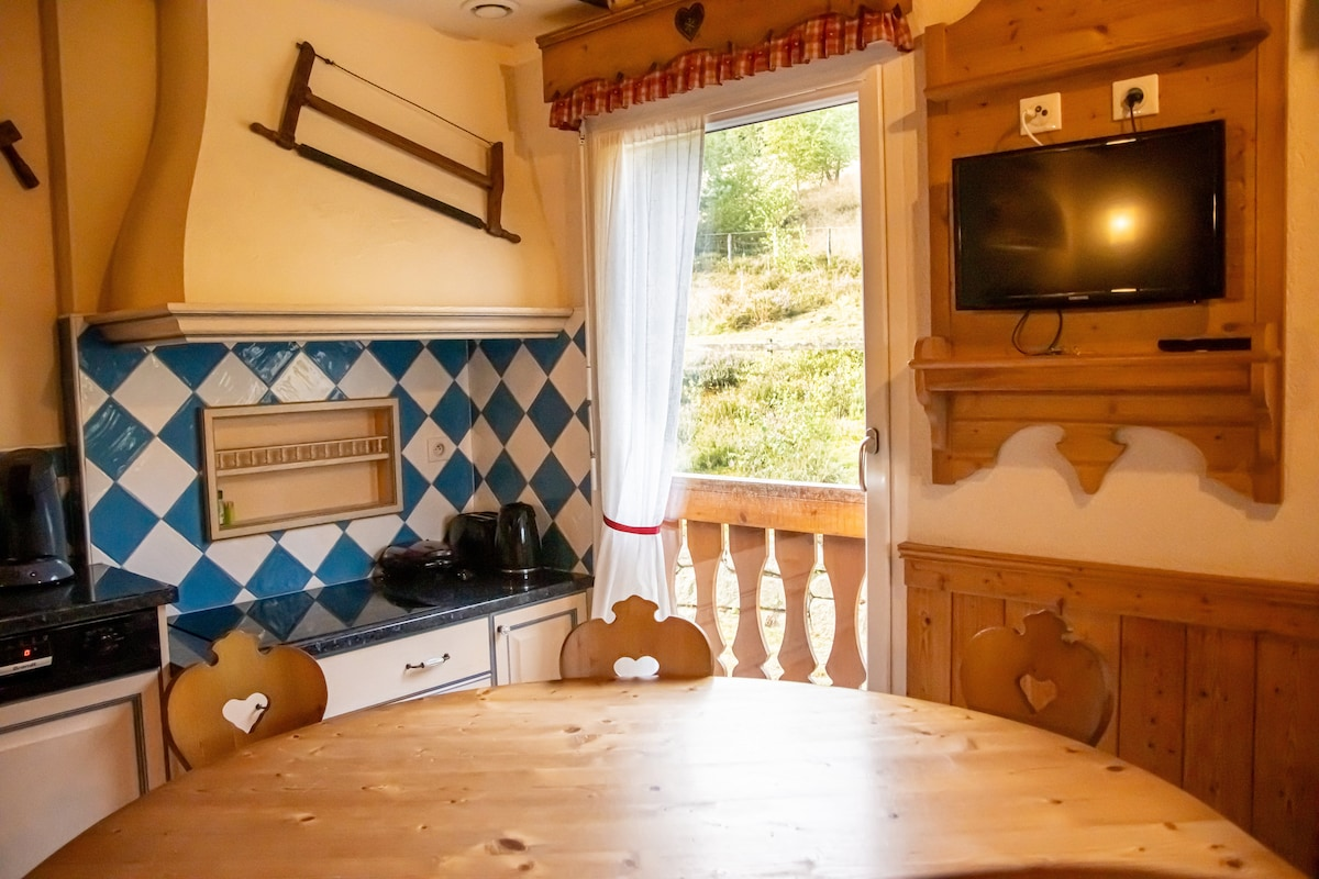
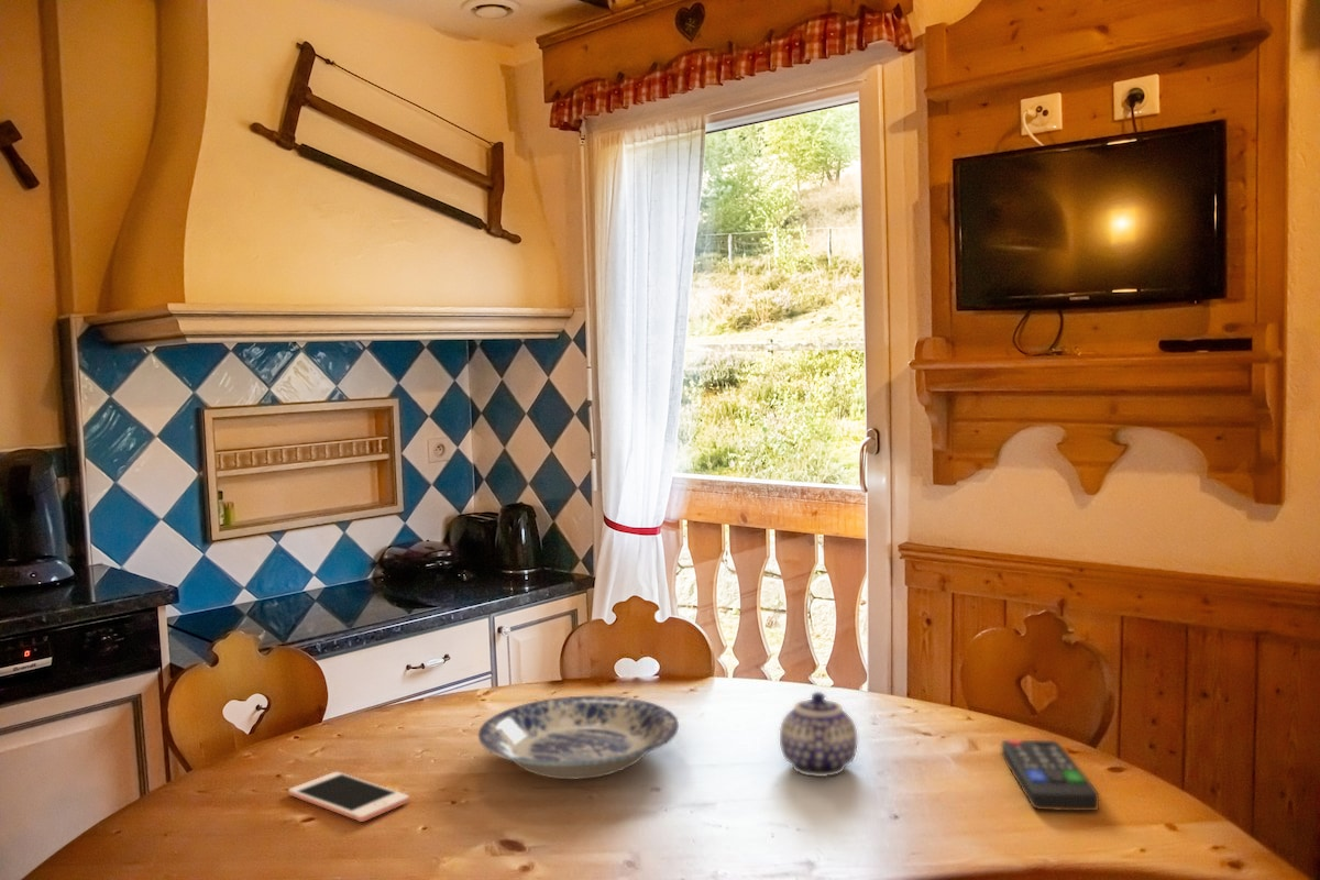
+ plate (579, 744)
+ remote control (1046, 771)
+ teapot (817, 730)
+ cell phone (348, 795)
